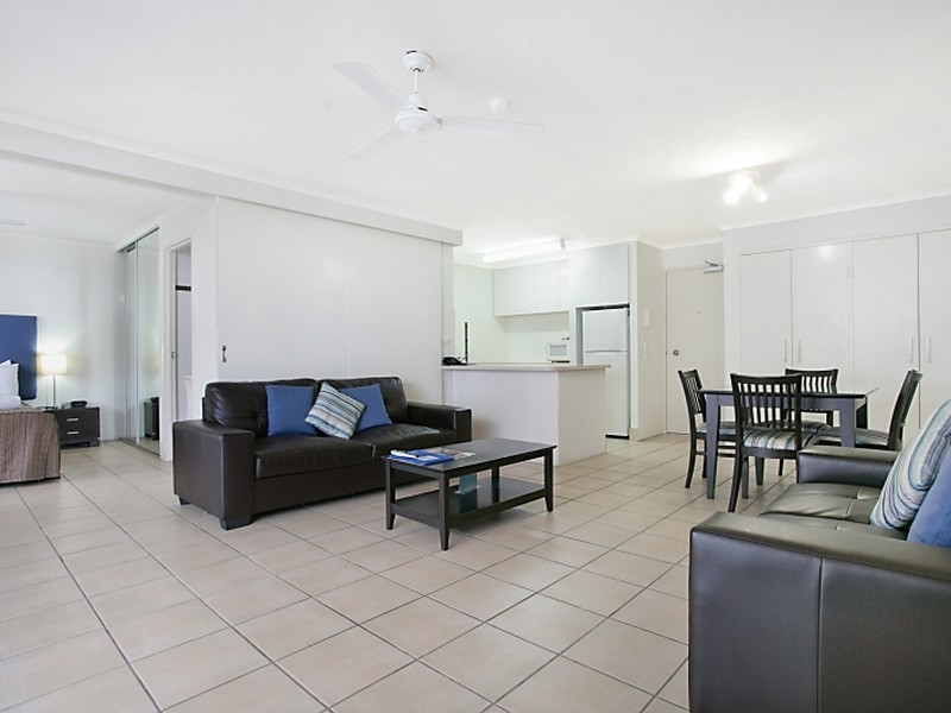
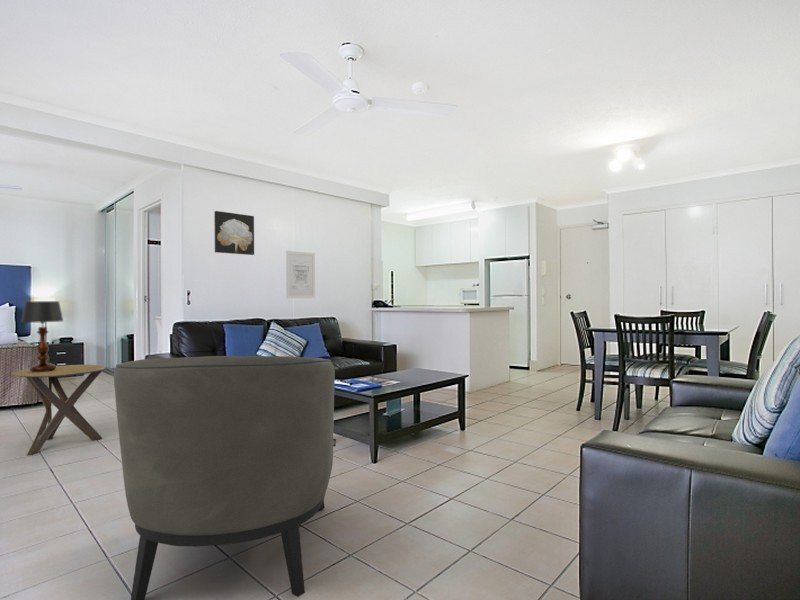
+ armchair (237, 450)
+ side table (61, 406)
+ table lamp (42, 335)
+ wall art (234, 233)
+ wall art (301, 275)
